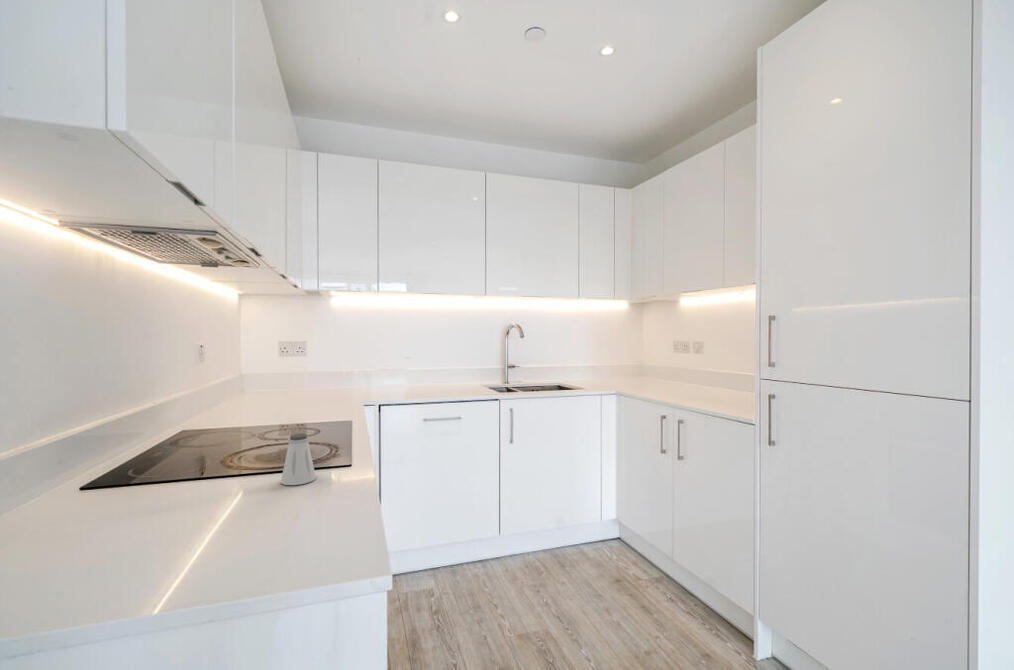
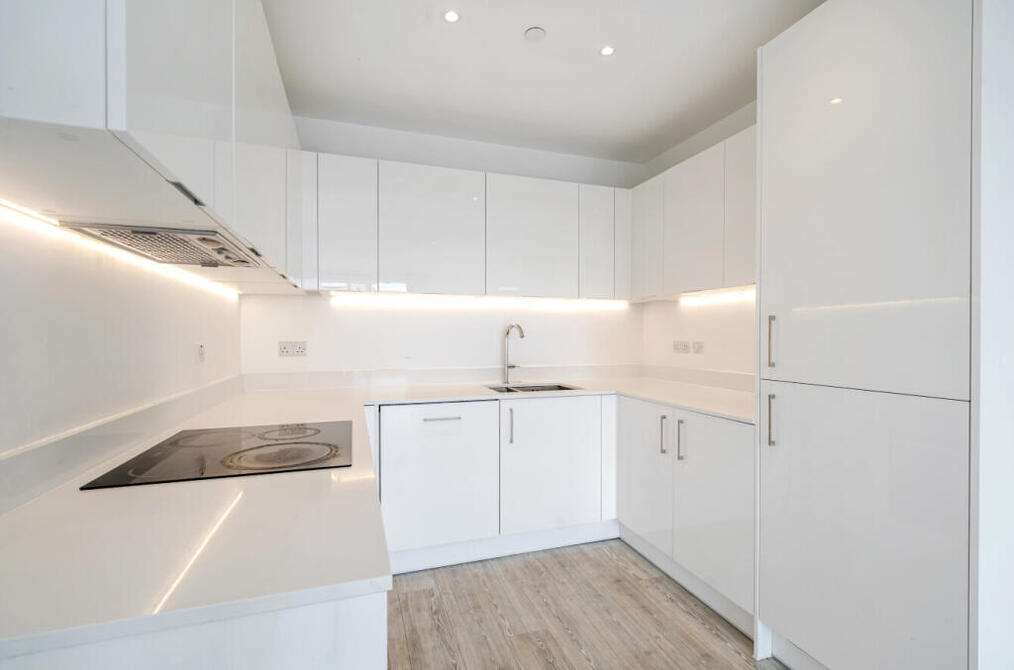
- saltshaker (298, 457)
